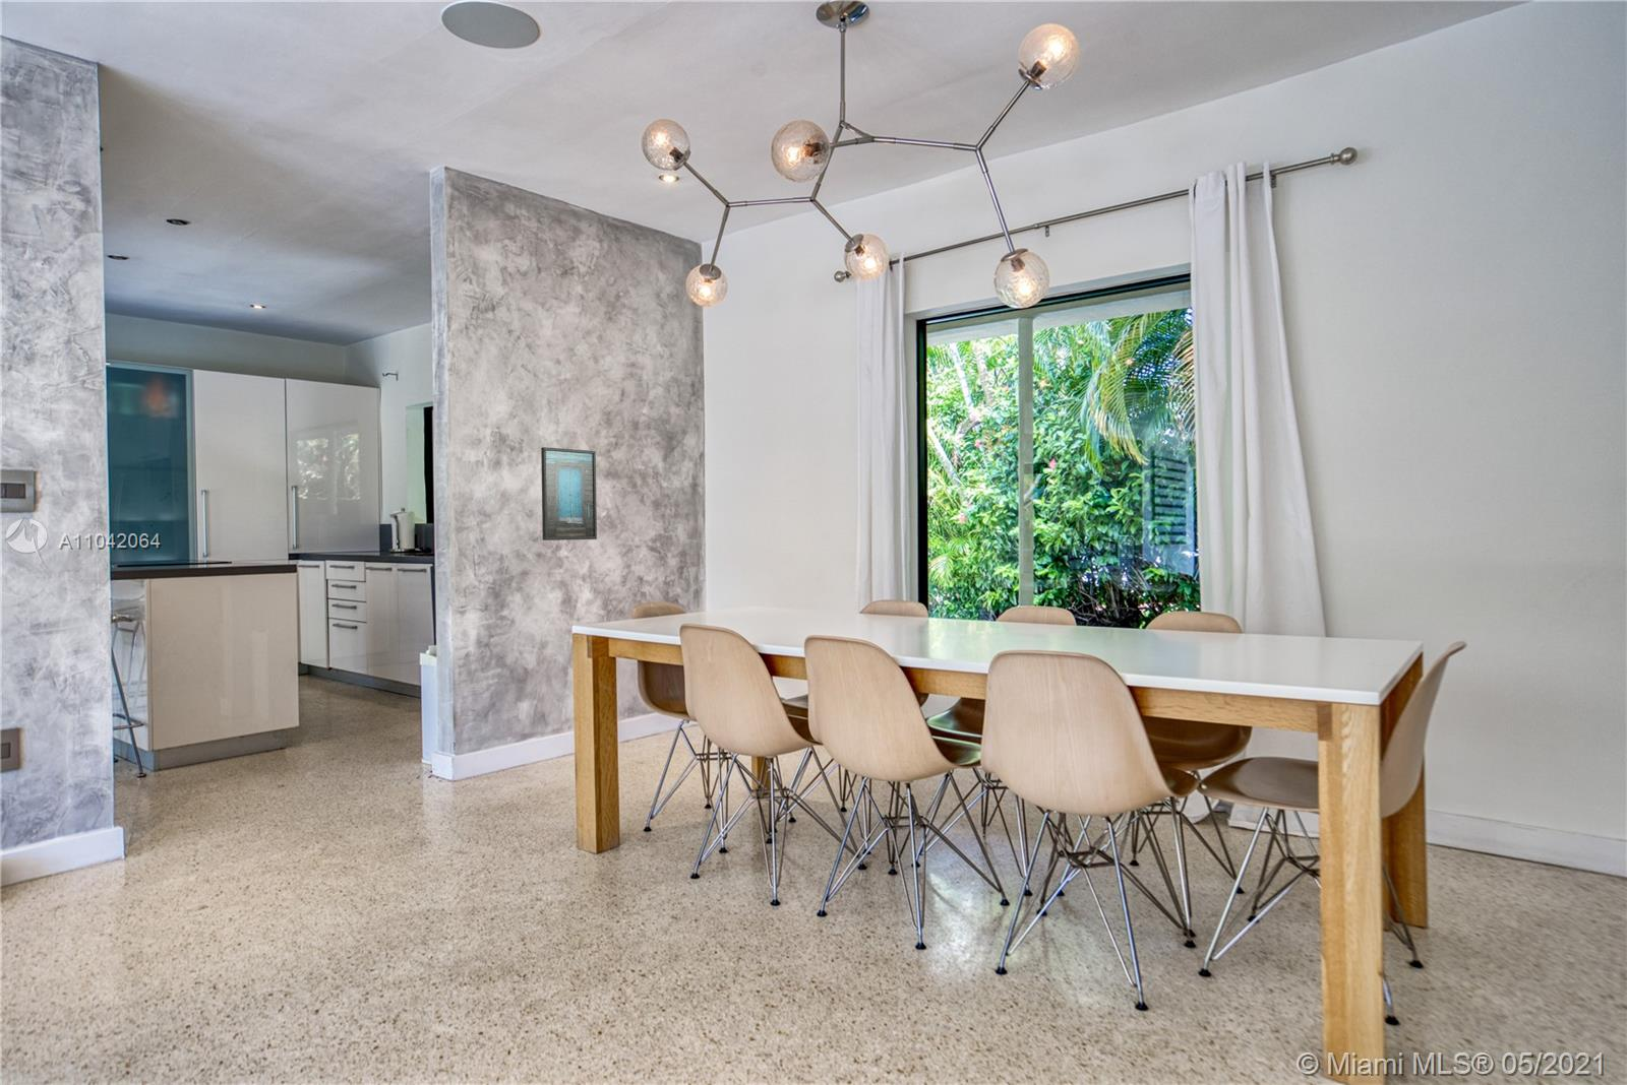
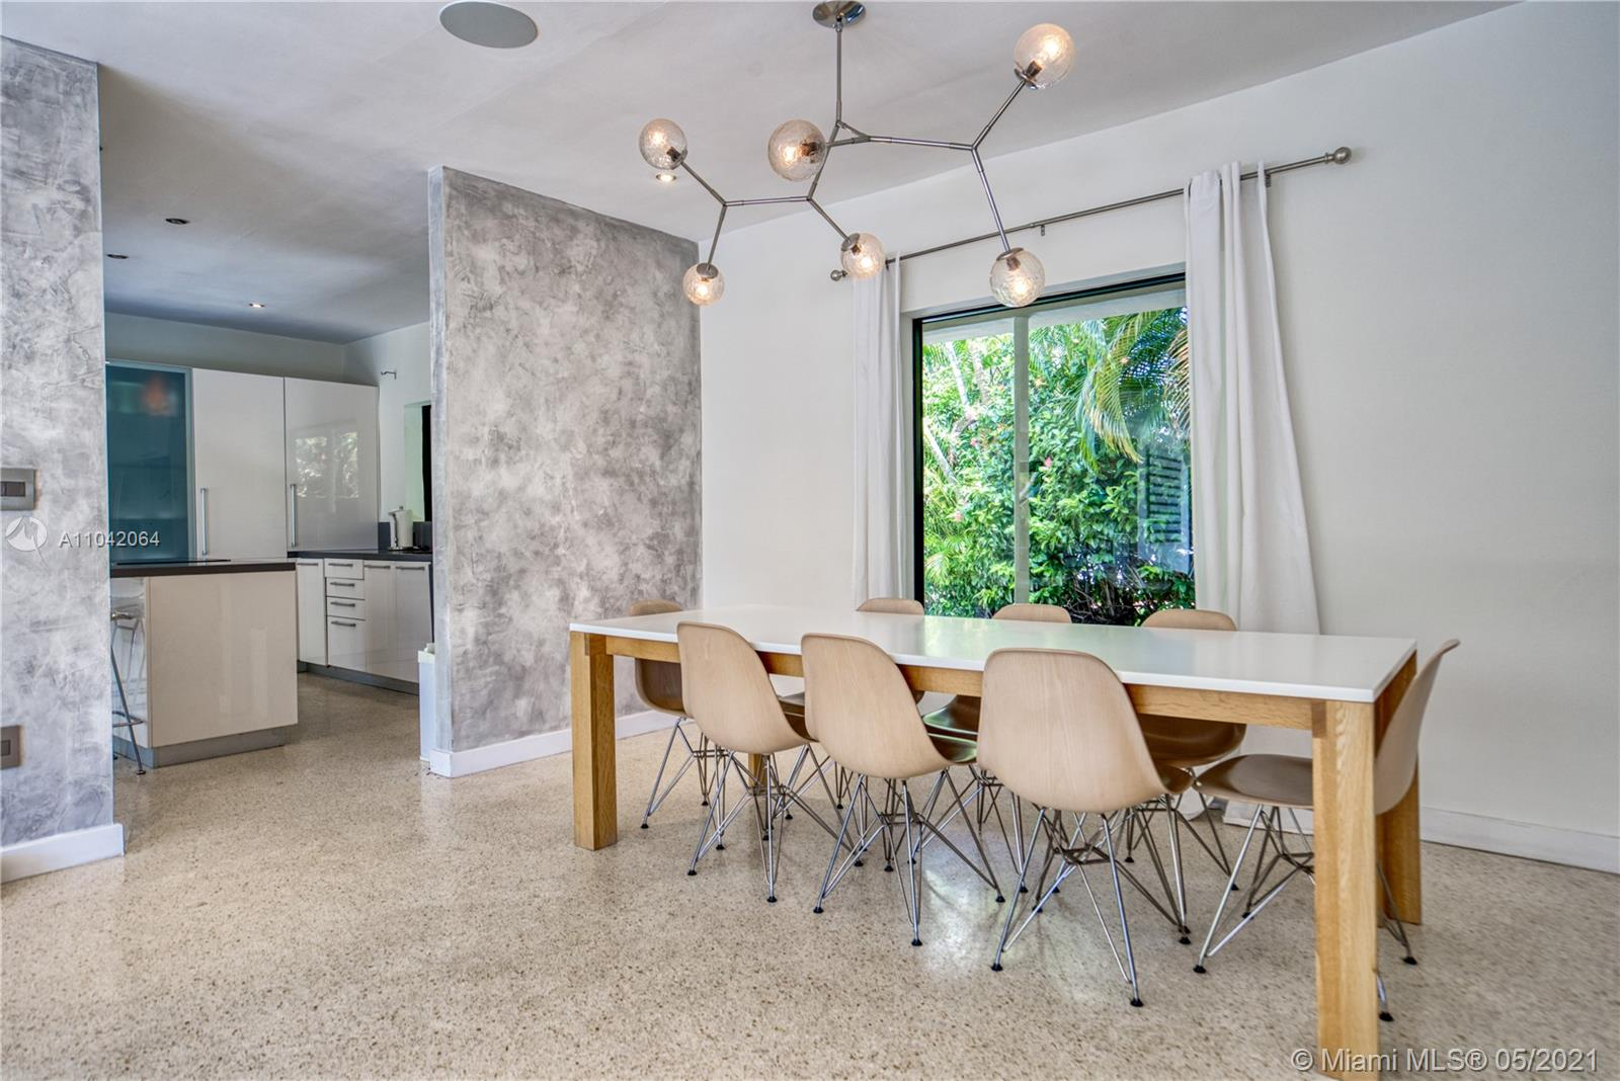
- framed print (569, 494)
